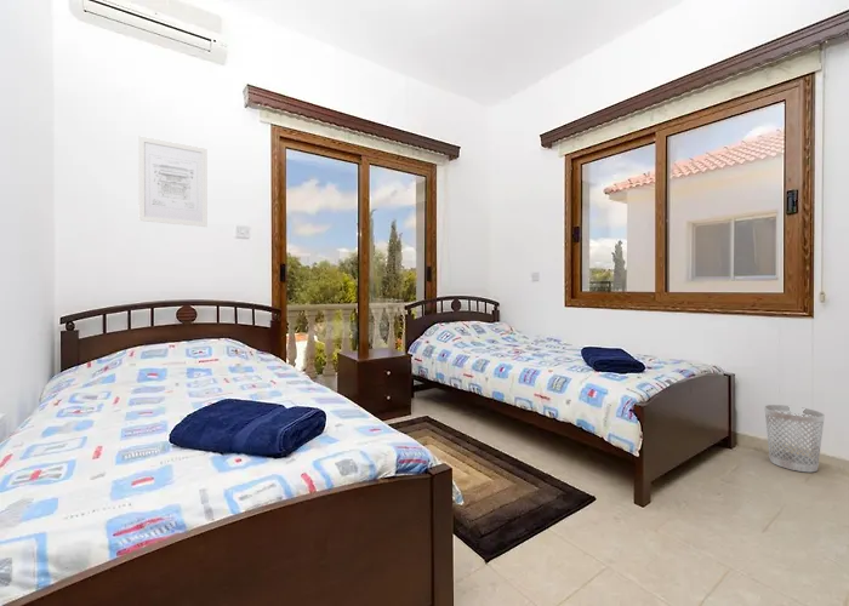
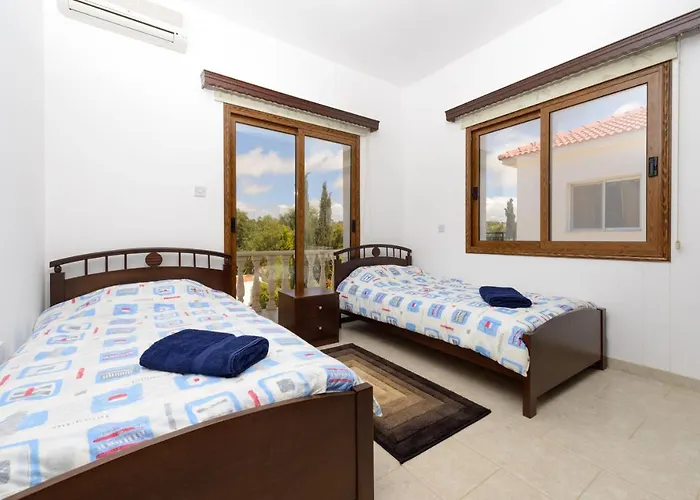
- wall art (173, 183)
- wastebasket (793, 438)
